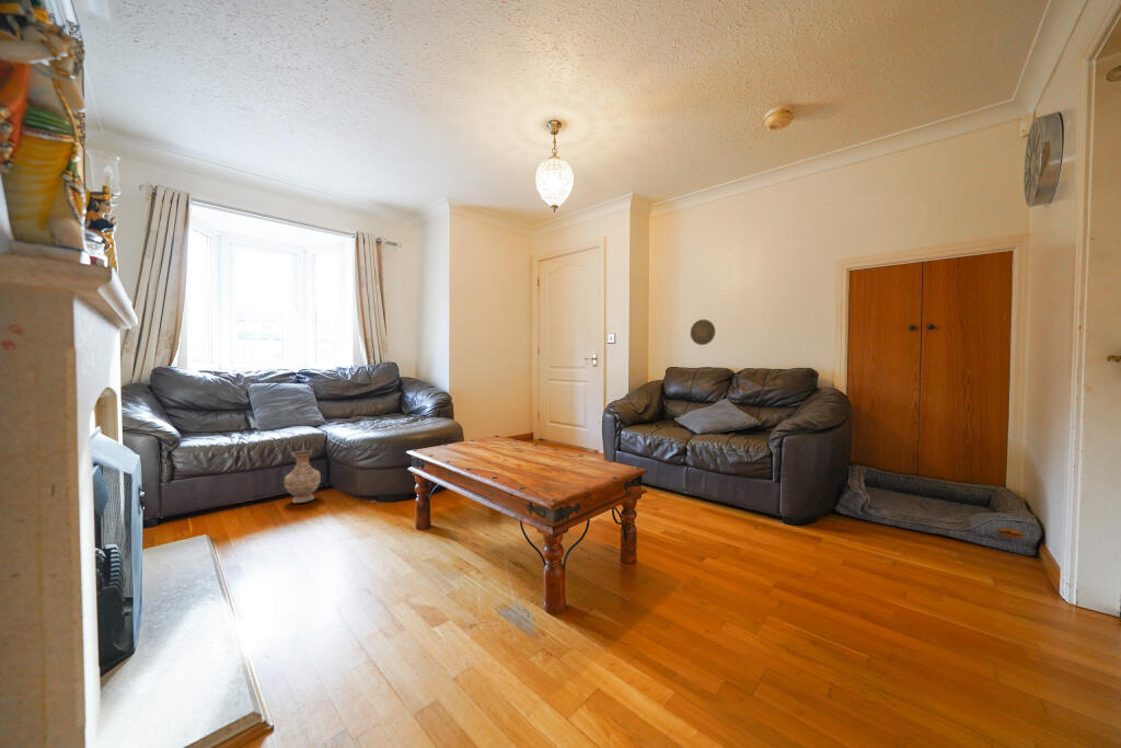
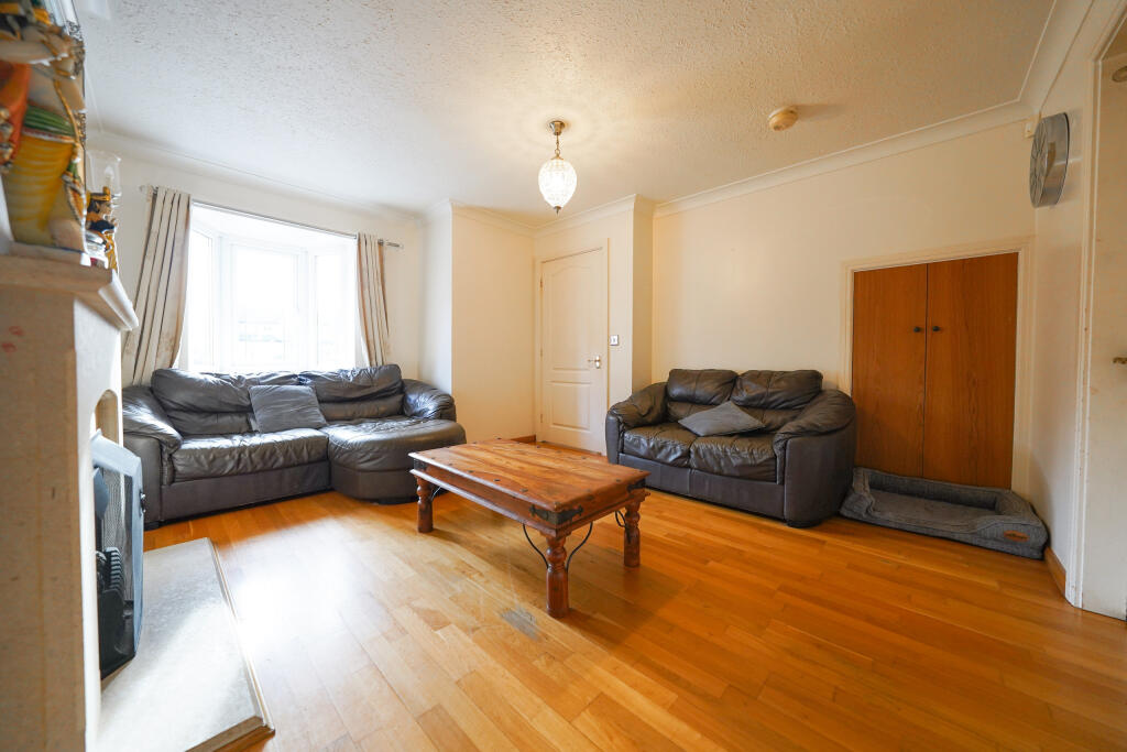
- decorative plate (702, 332)
- vase (302, 476)
